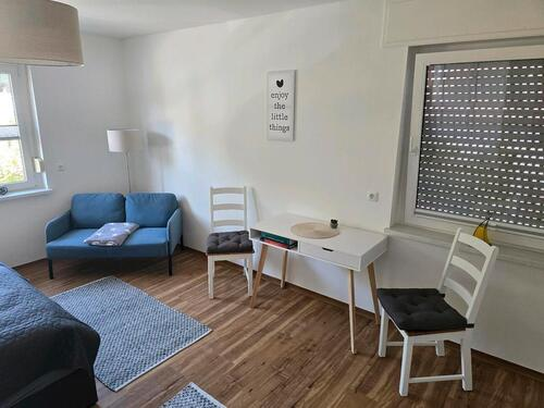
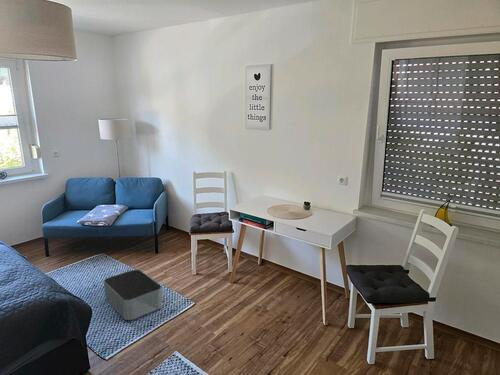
+ storage bin (132, 292)
